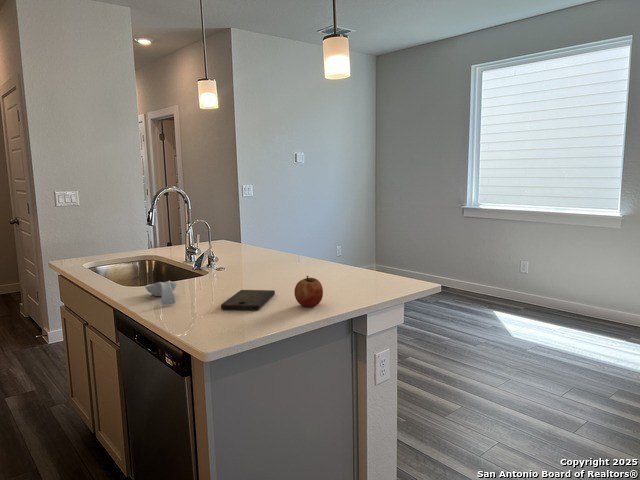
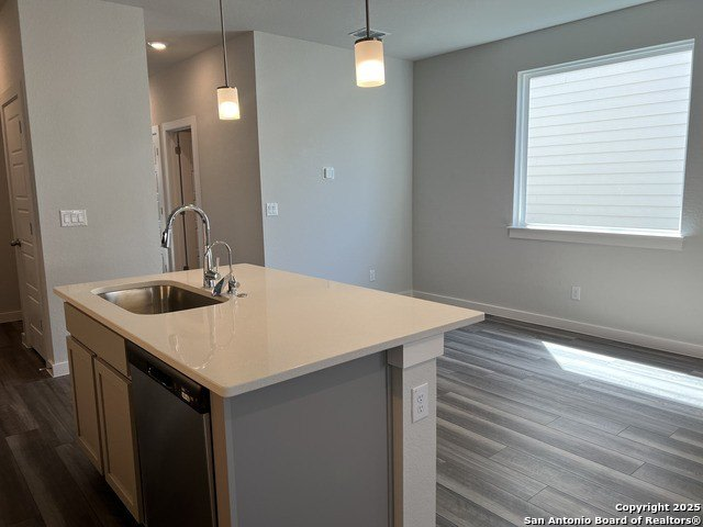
- spoon rest (163, 288)
- fruit (309, 290)
- cutting board (249, 299)
